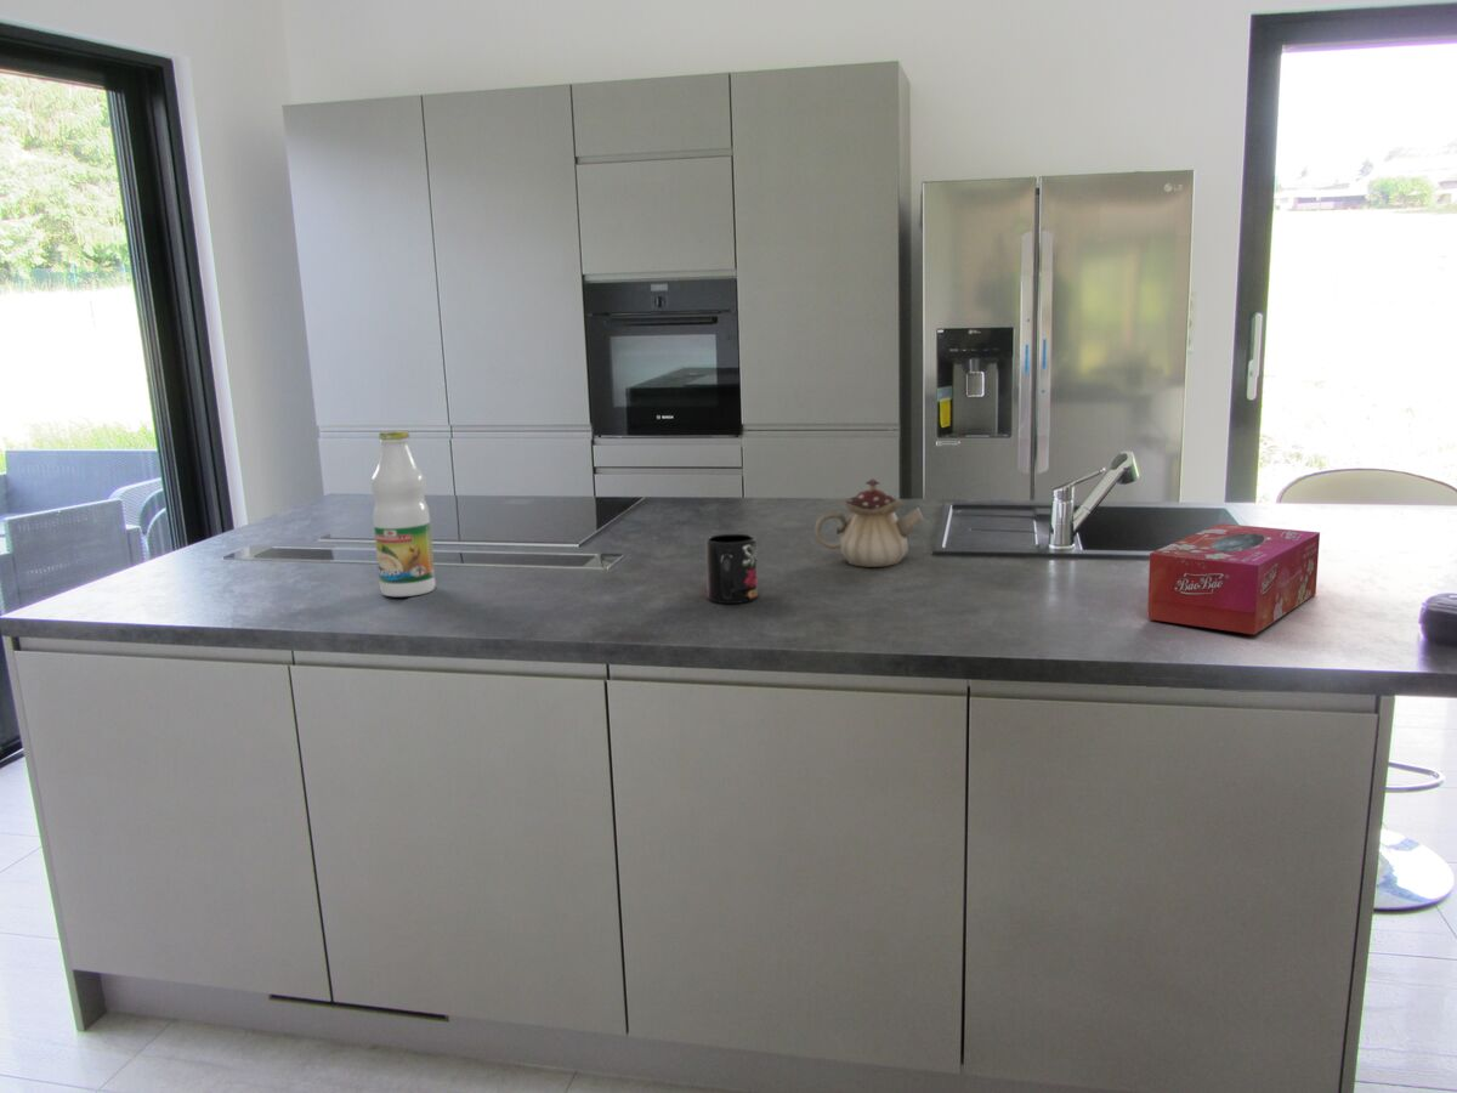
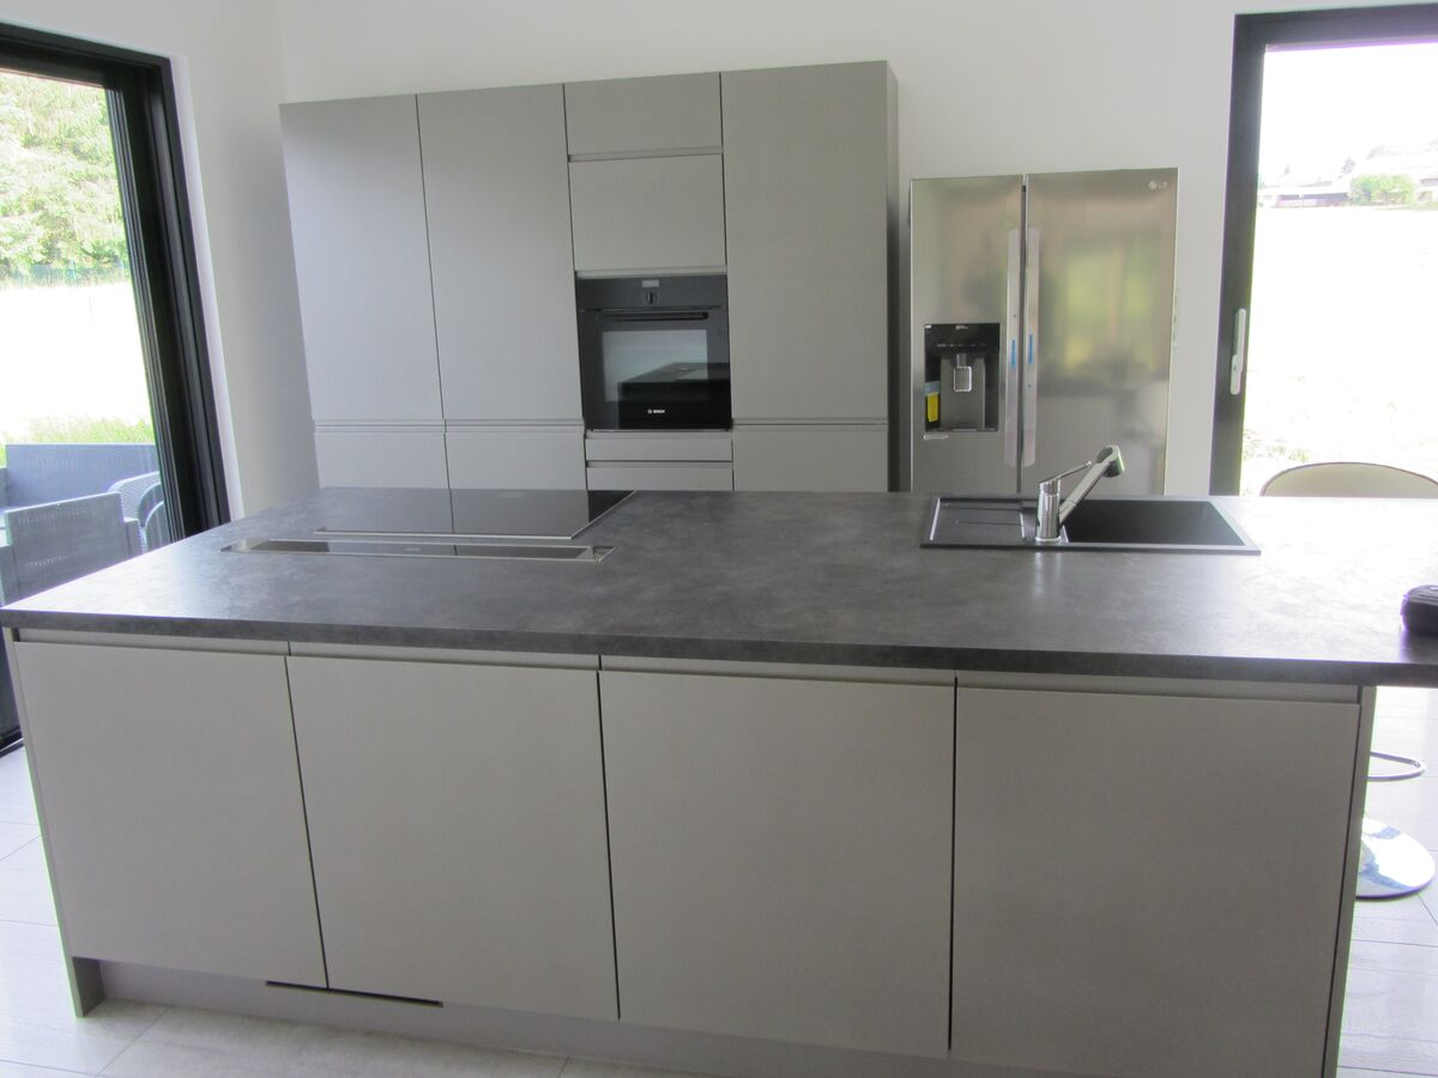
- mug (730, 570)
- teapot (868, 520)
- tissue box (1235, 574)
- bottle (401, 512)
